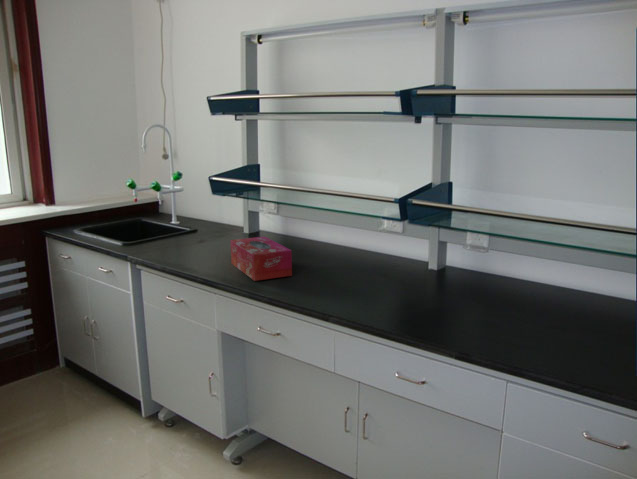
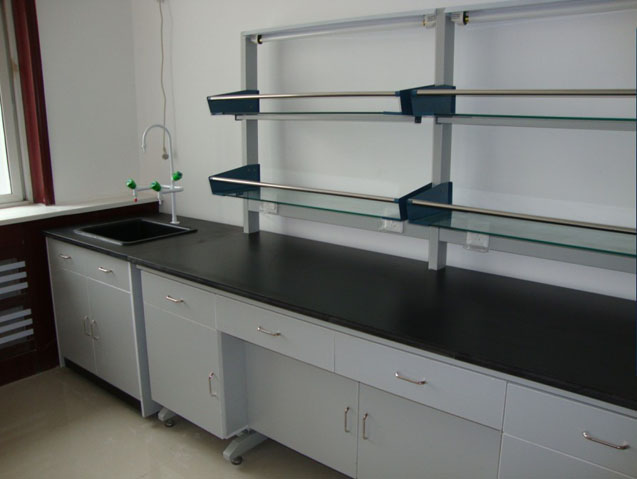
- tissue box (260, 257)
